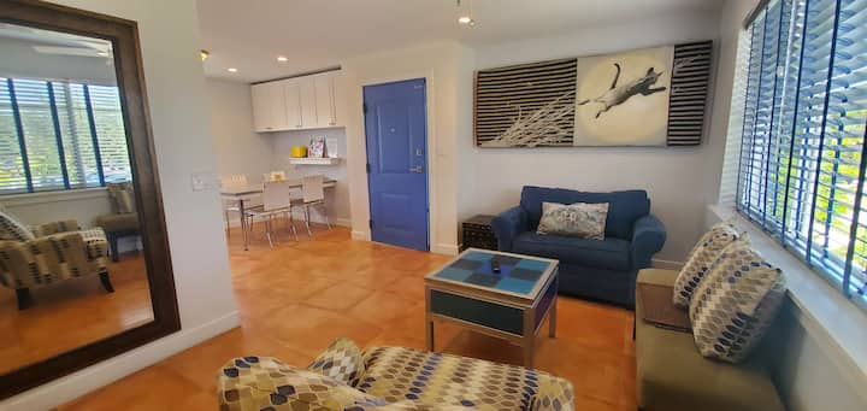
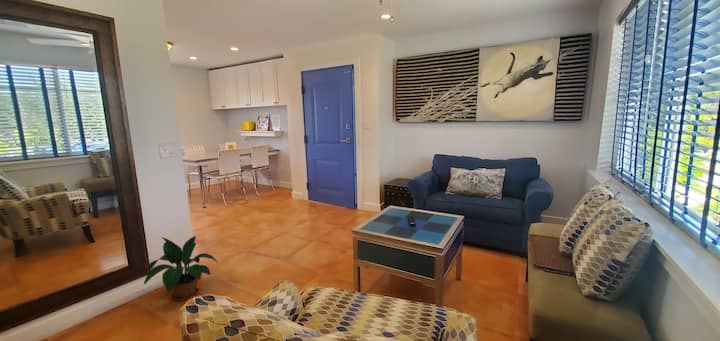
+ potted plant (180, 263)
